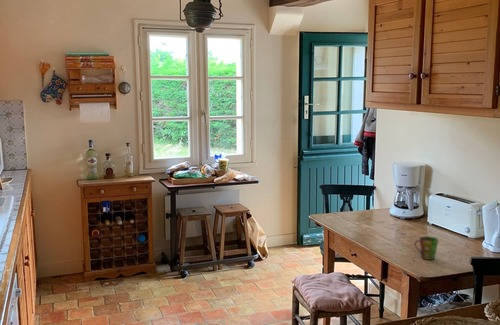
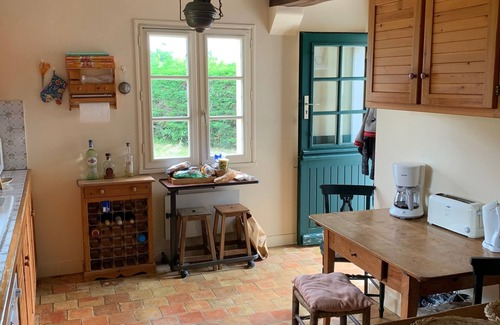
- cup (425, 248)
